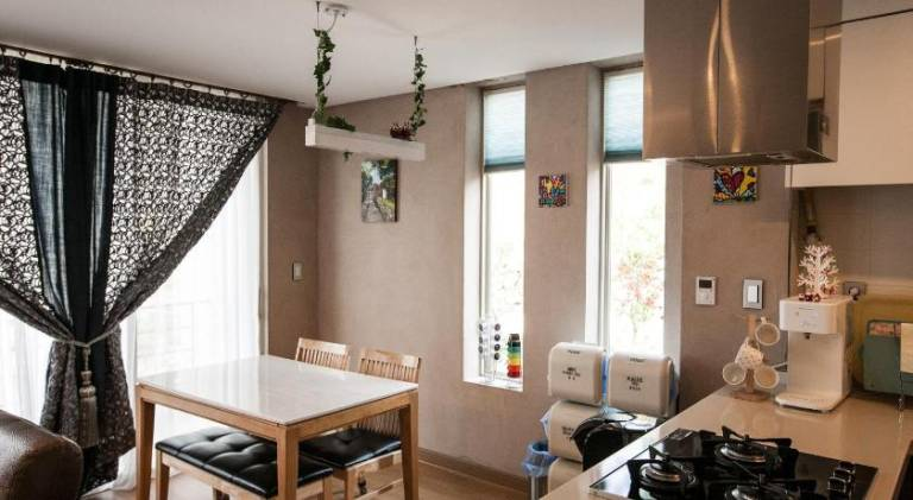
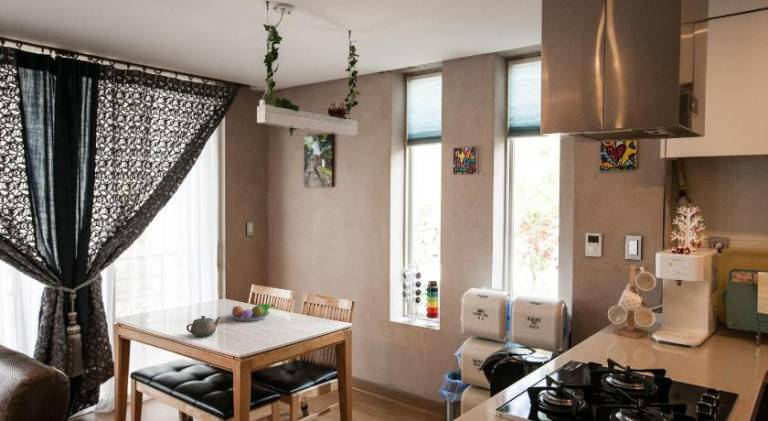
+ teapot (204, 325)
+ fruit bowl (251, 309)
